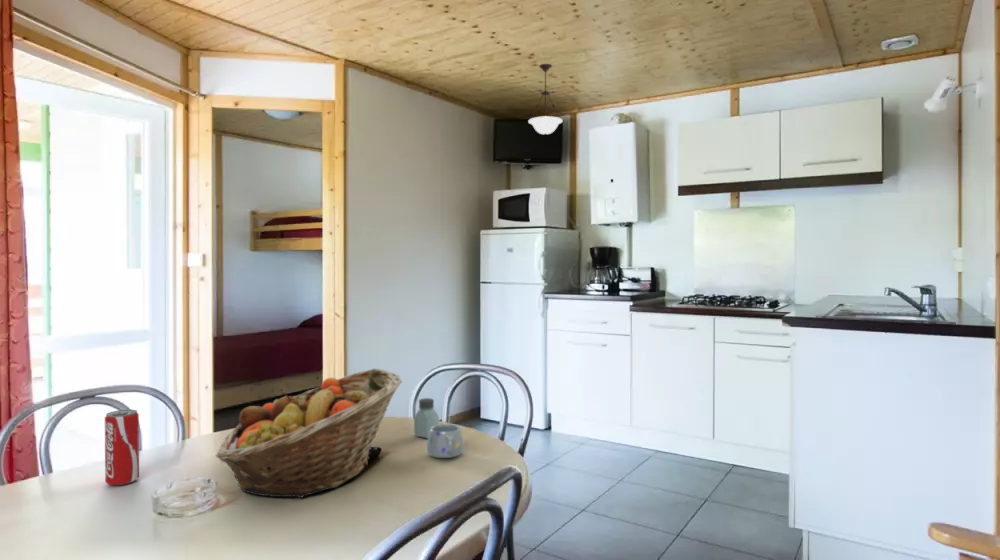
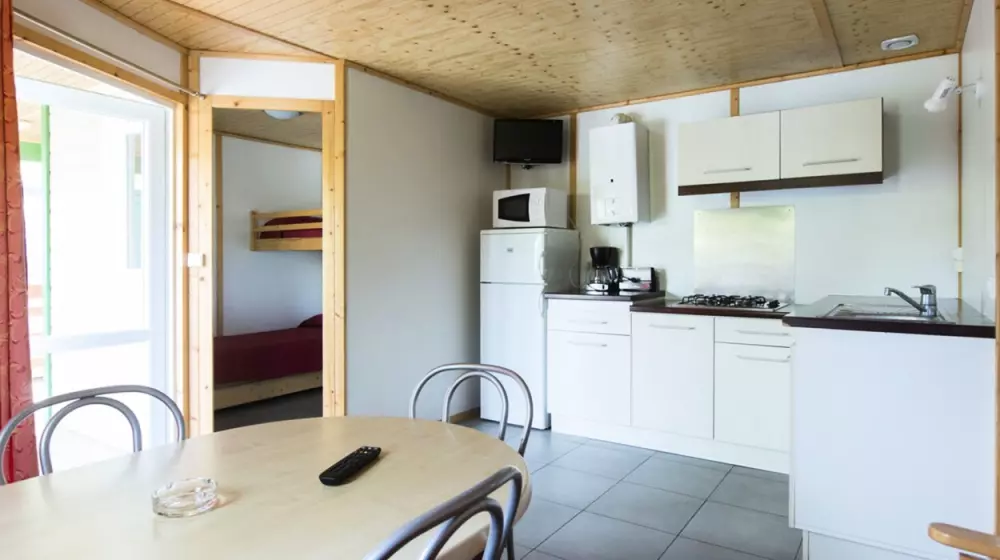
- fruit basket (314, 424)
- pendant light (545, 100)
- mug (446, 443)
- saltshaker (426, 417)
- beverage can (122, 446)
